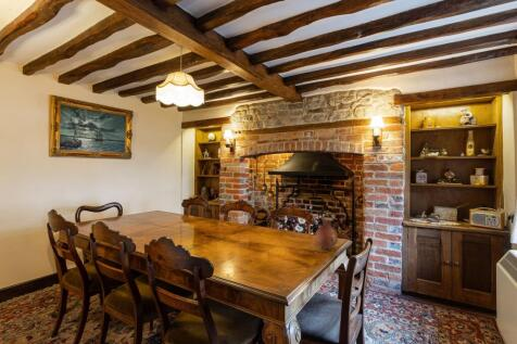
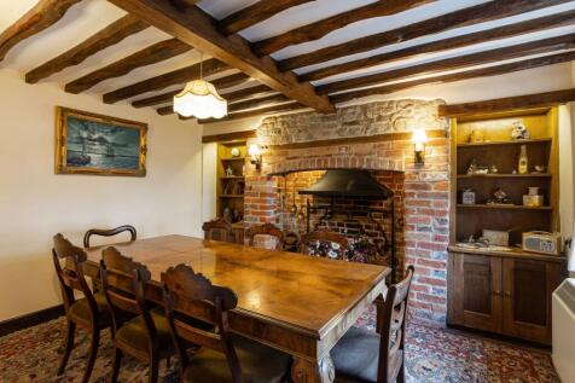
- vase (326, 233)
